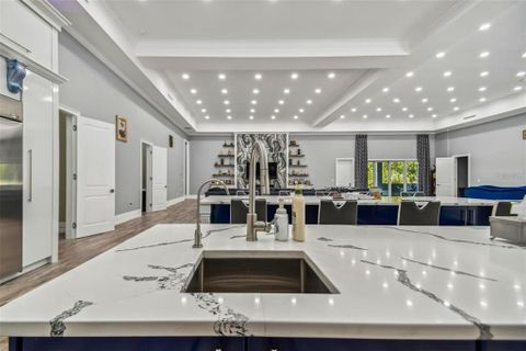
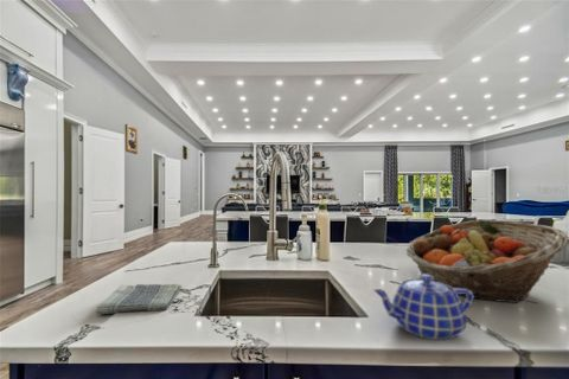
+ teapot (423, 302)
+ fruit basket (474, 252)
+ dish towel (143, 295)
